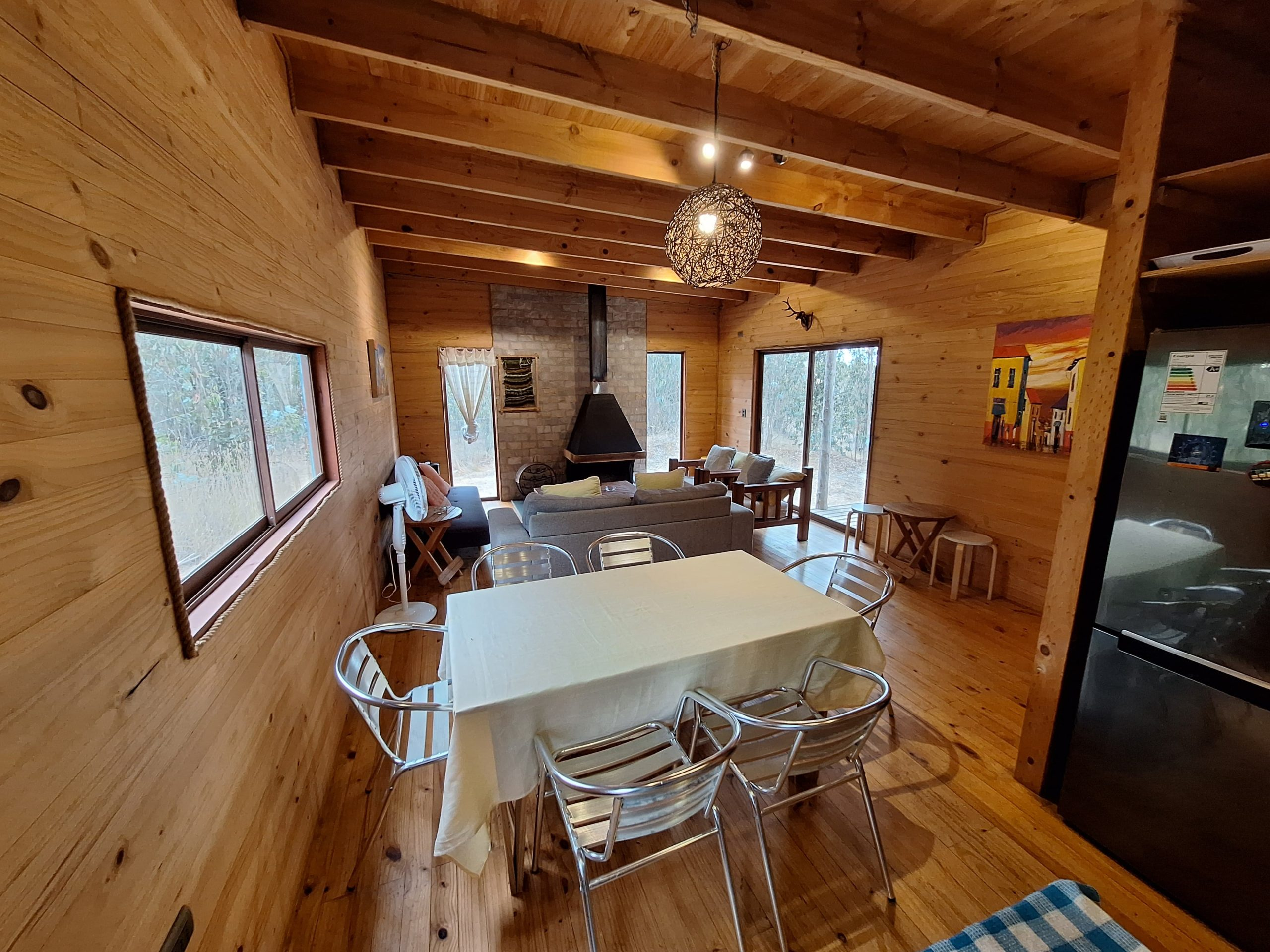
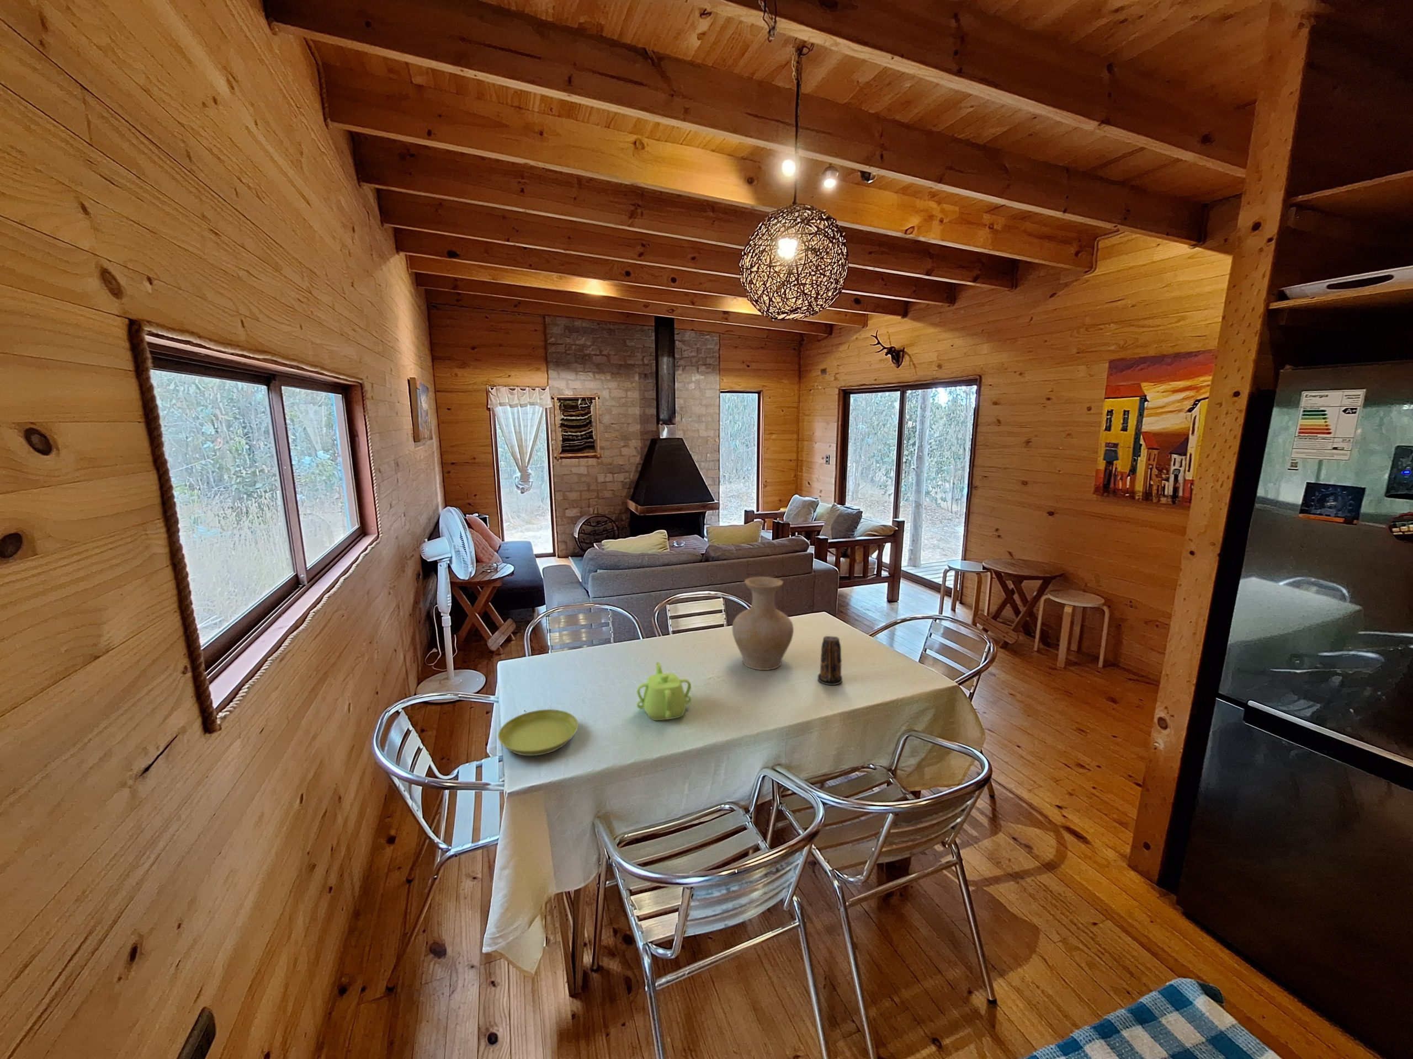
+ candle (831, 659)
+ teapot (663, 690)
+ saucer (540, 733)
+ vase (763, 622)
